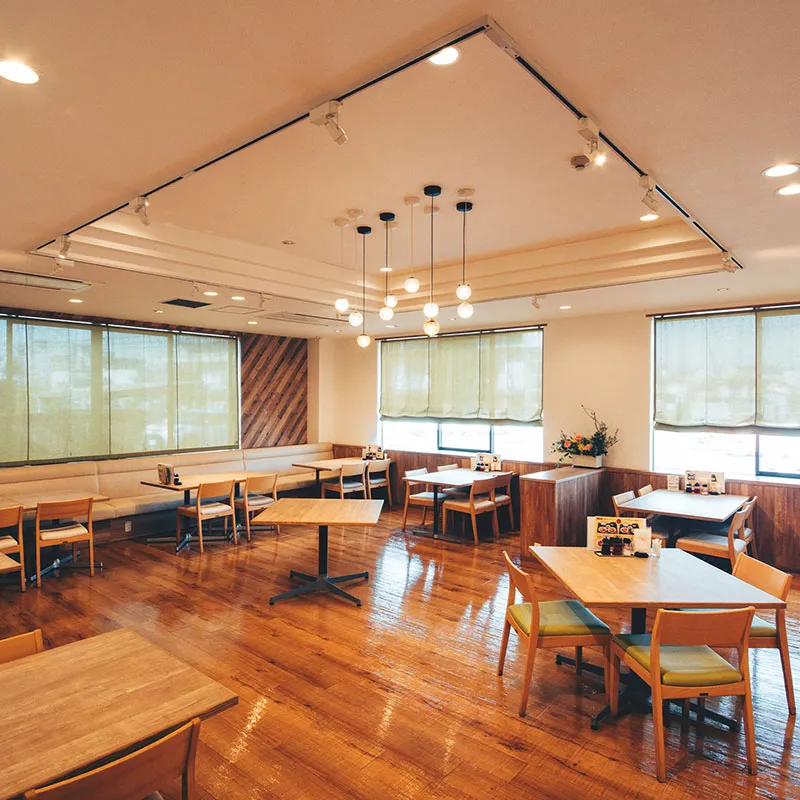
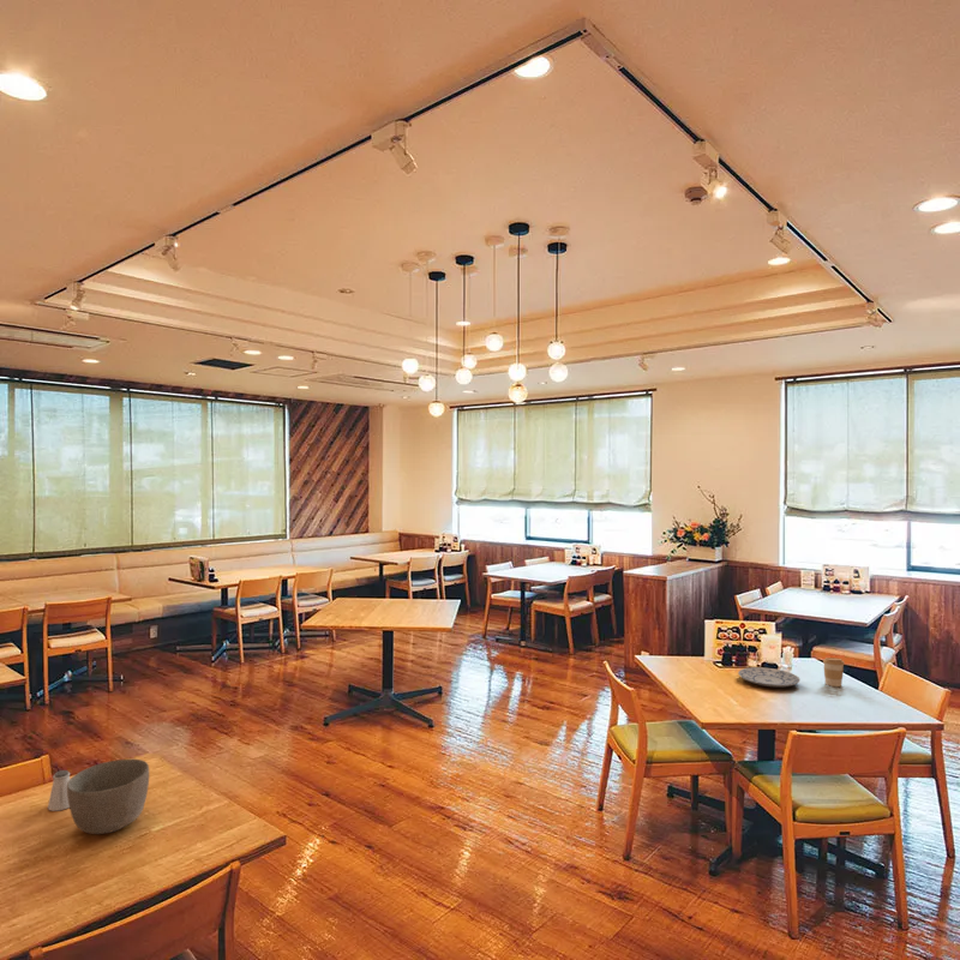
+ bowl (109, 798)
+ saltshaker (61, 788)
+ plate (768, 678)
+ coffee cup (833, 671)
